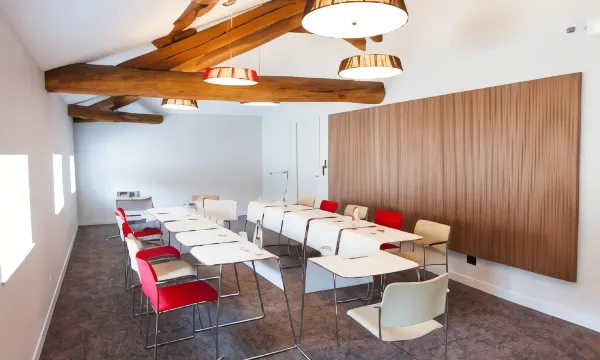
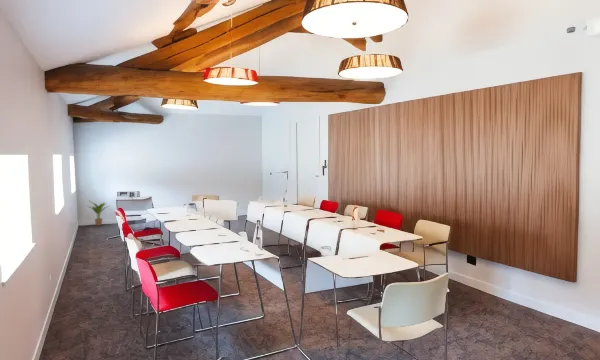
+ potted plant (99, 212)
